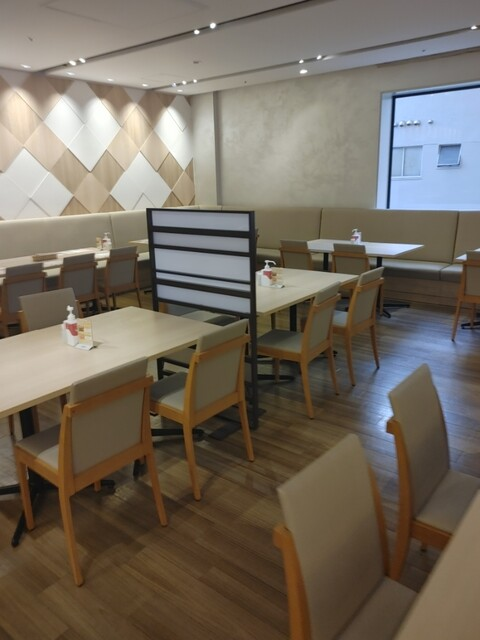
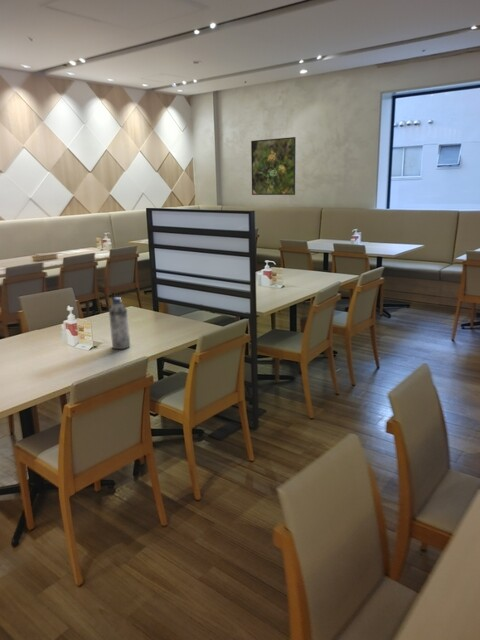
+ water bottle (119, 322)
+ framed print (272, 167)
